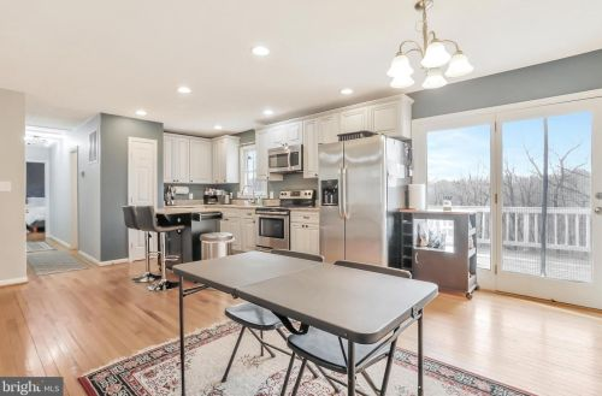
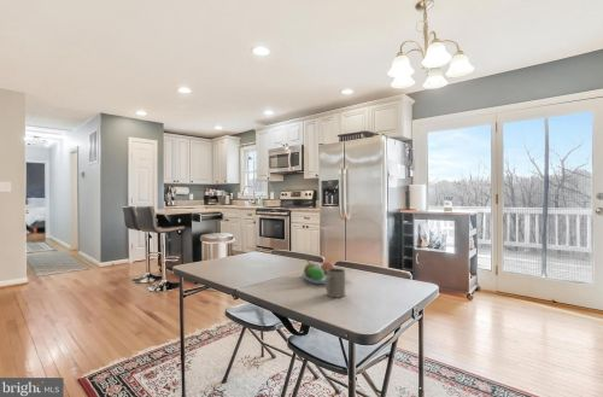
+ fruit bowl (322, 269)
+ mug (333, 282)
